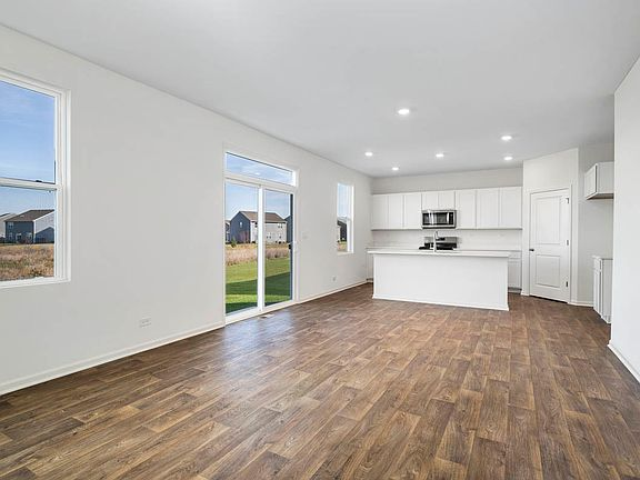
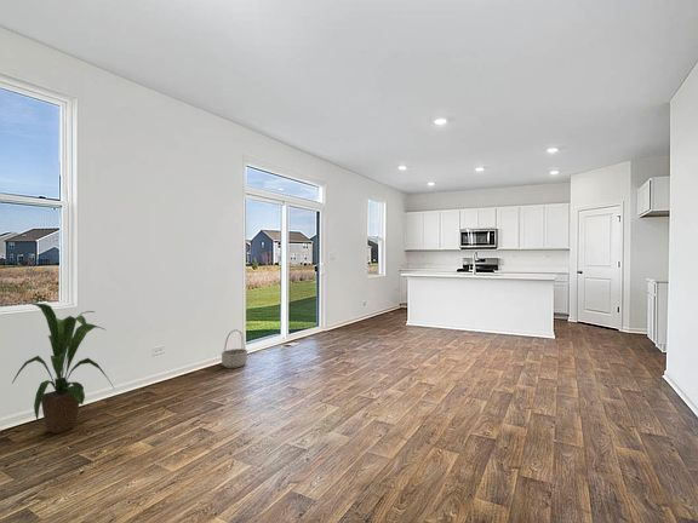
+ basket (234, 349)
+ house plant (71, 360)
